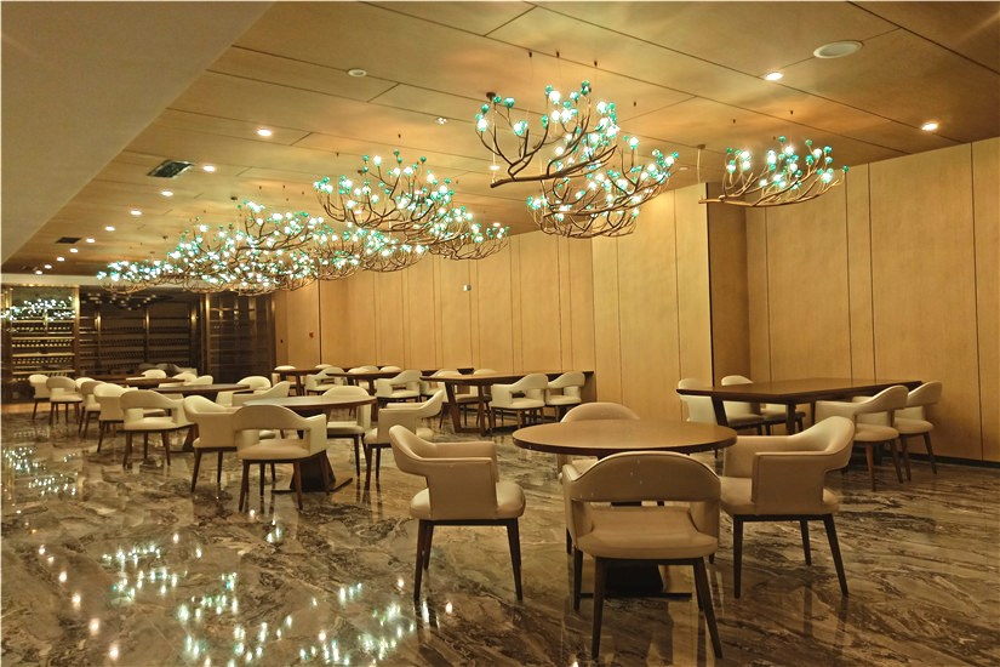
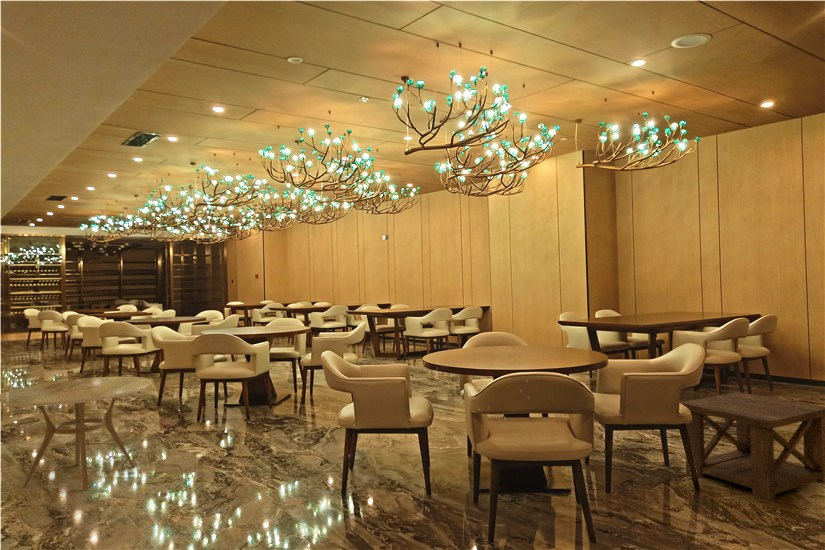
+ dining table (80, 432)
+ side table (753, 441)
